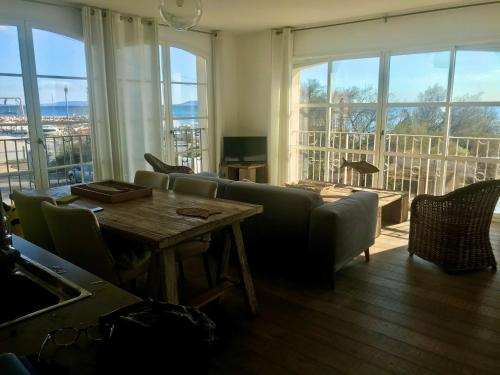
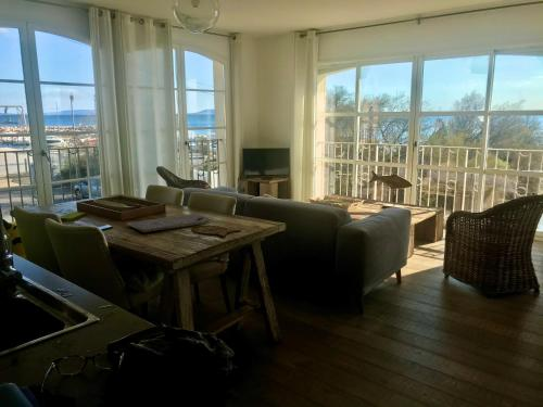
+ cutting board (172, 221)
